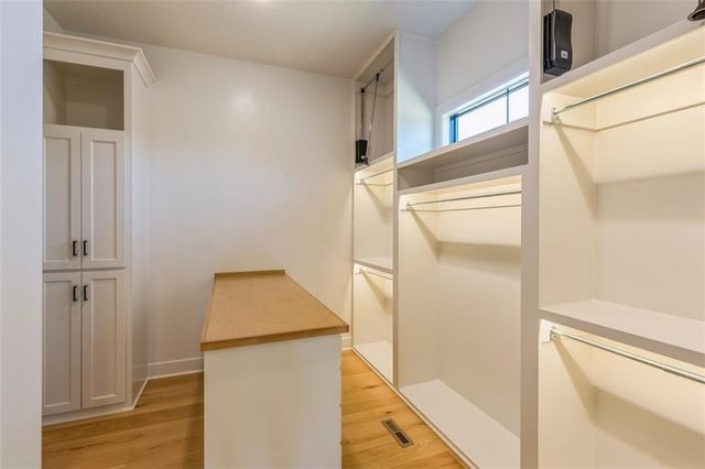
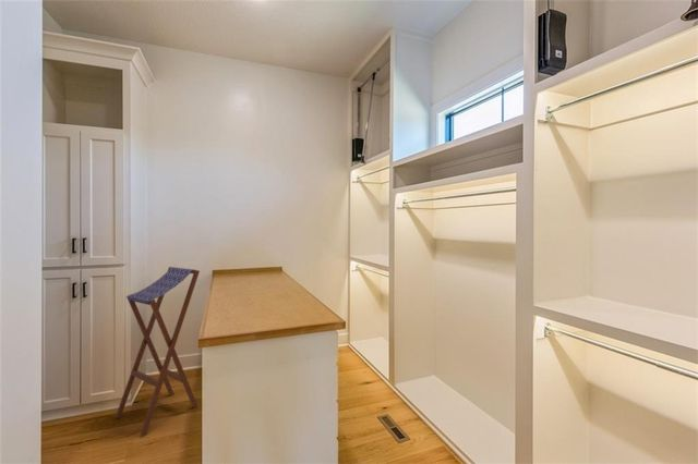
+ stool (165, 340)
